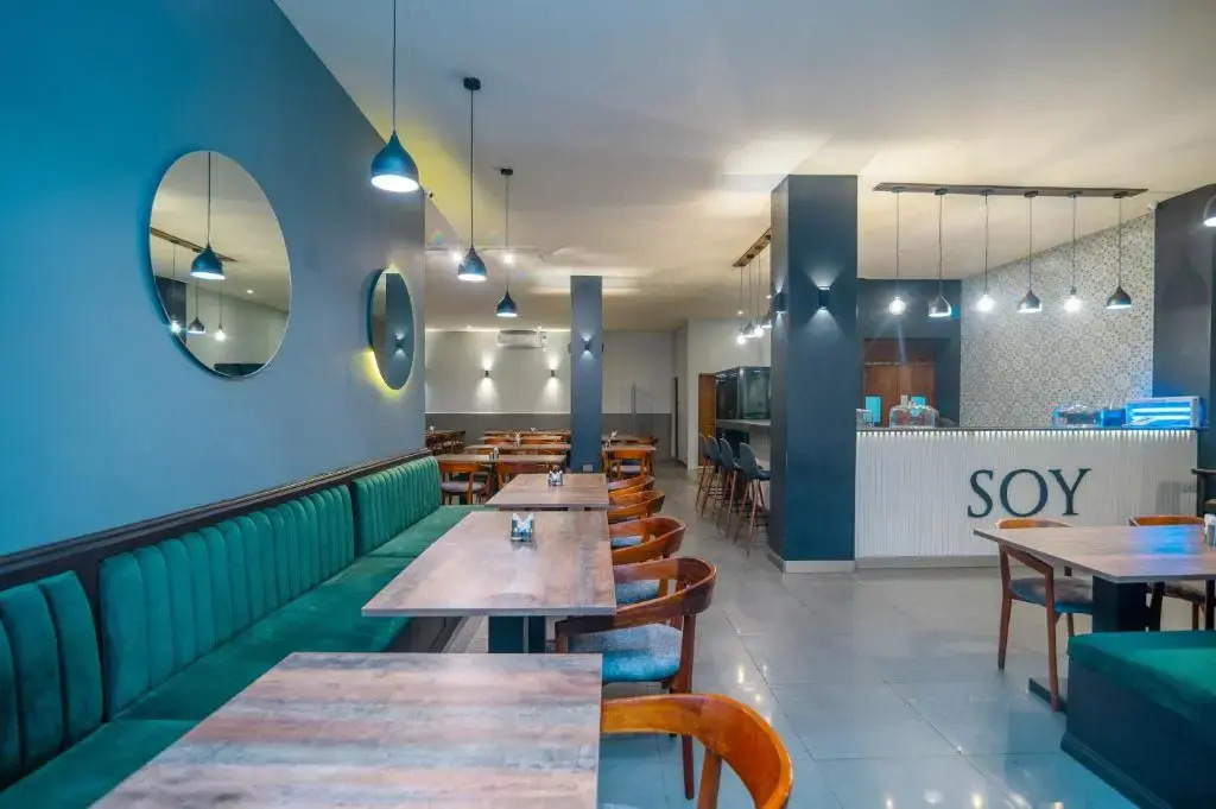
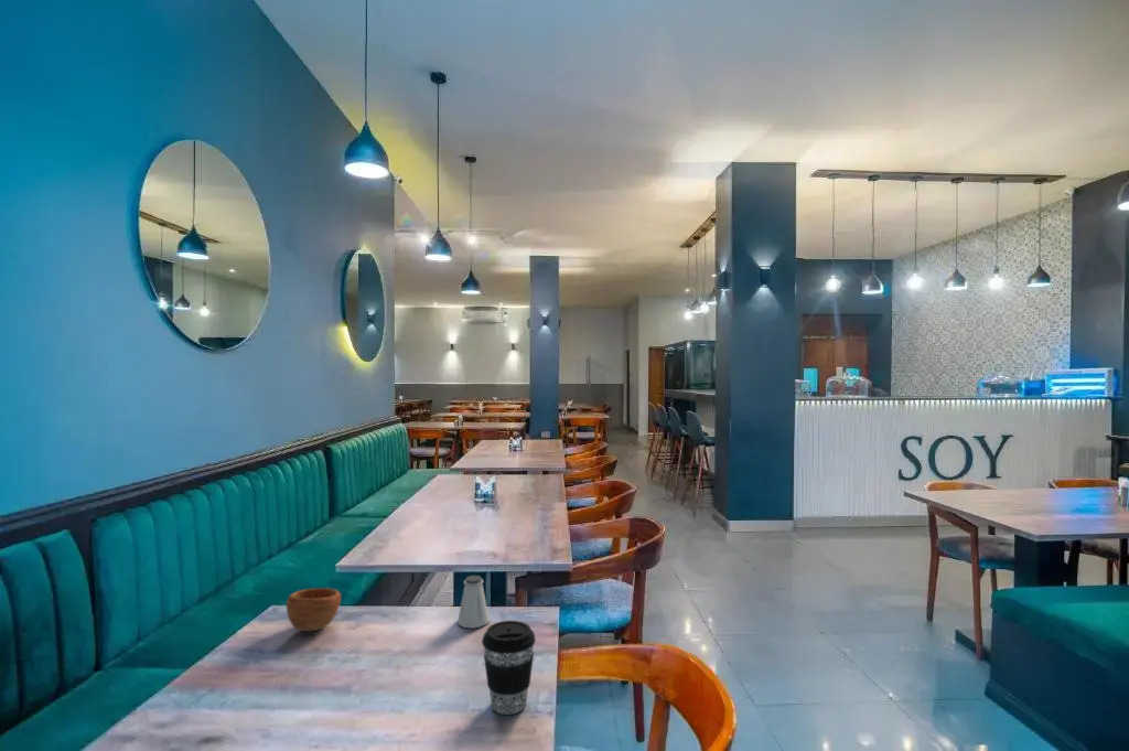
+ cup (316, 605)
+ saltshaker (473, 599)
+ coffee cup (508, 666)
